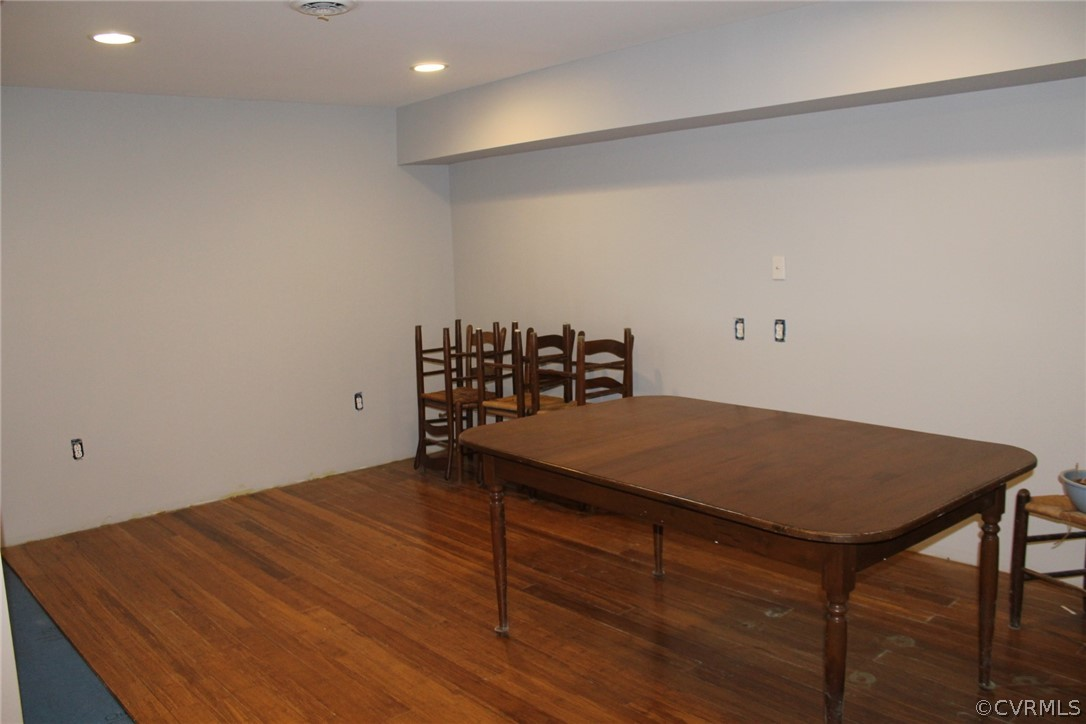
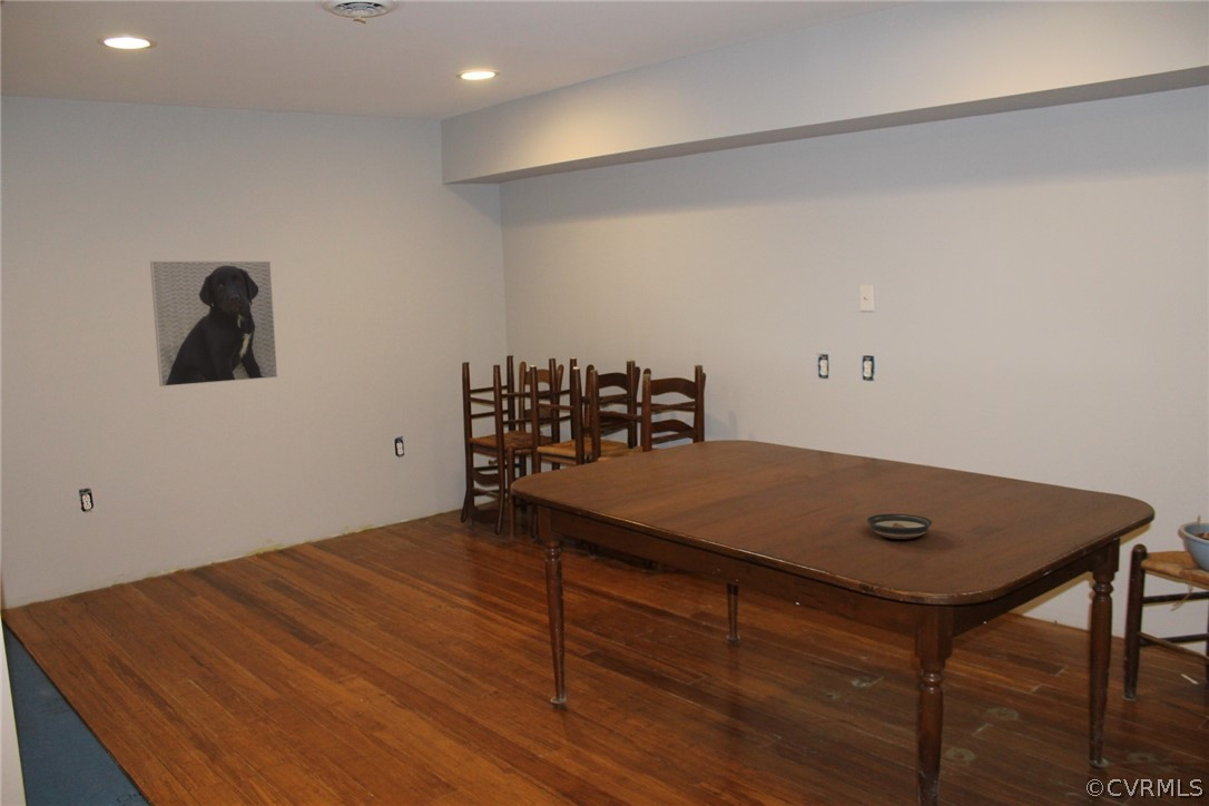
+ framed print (216, 322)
+ saucer (898, 528)
